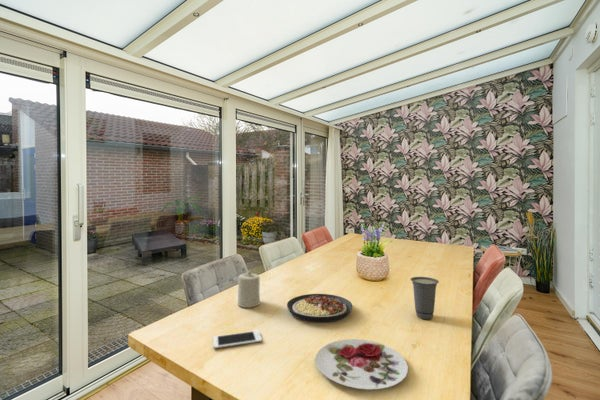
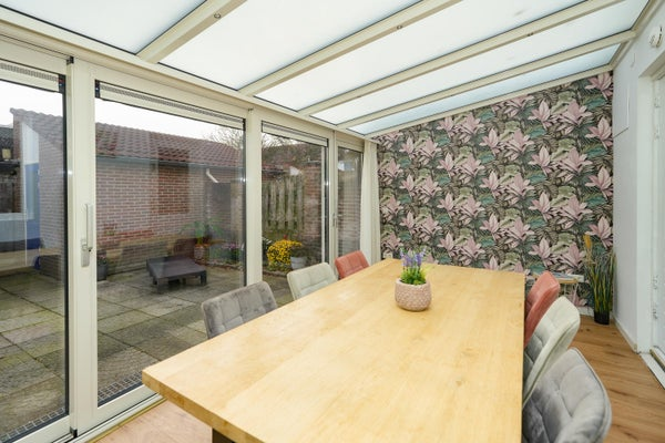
- plate (360, 360)
- cup (424, 298)
- candle (248, 286)
- cell phone (237, 339)
- plate (319, 305)
